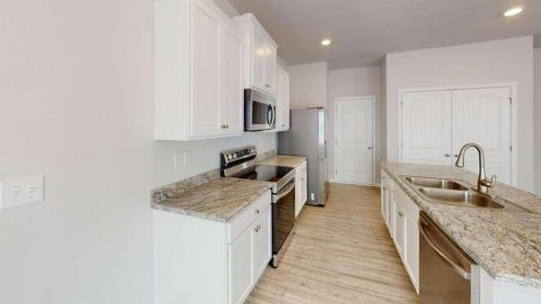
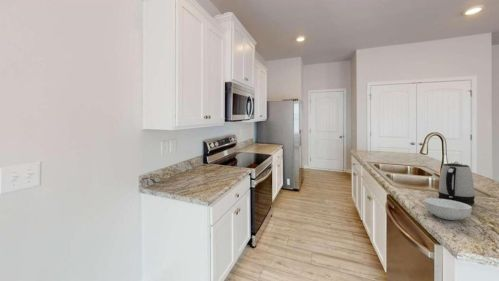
+ kettle (454, 182)
+ cereal bowl (446, 210)
